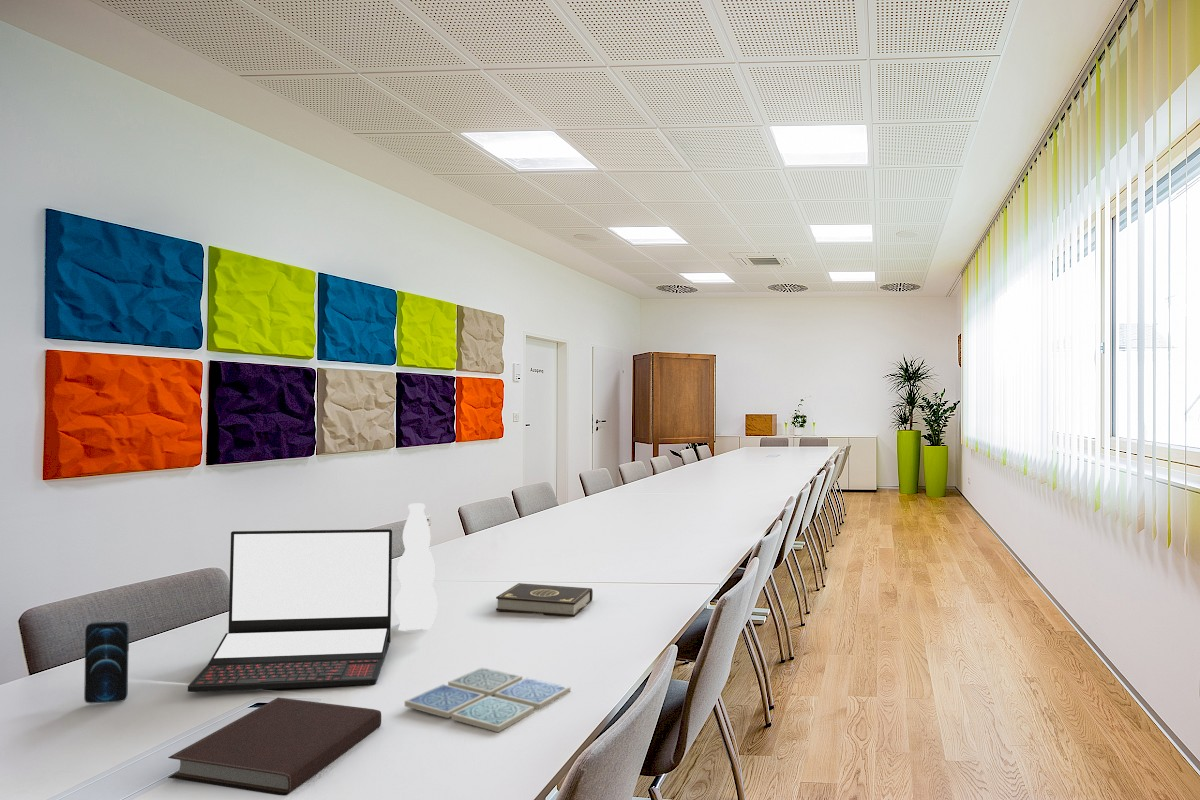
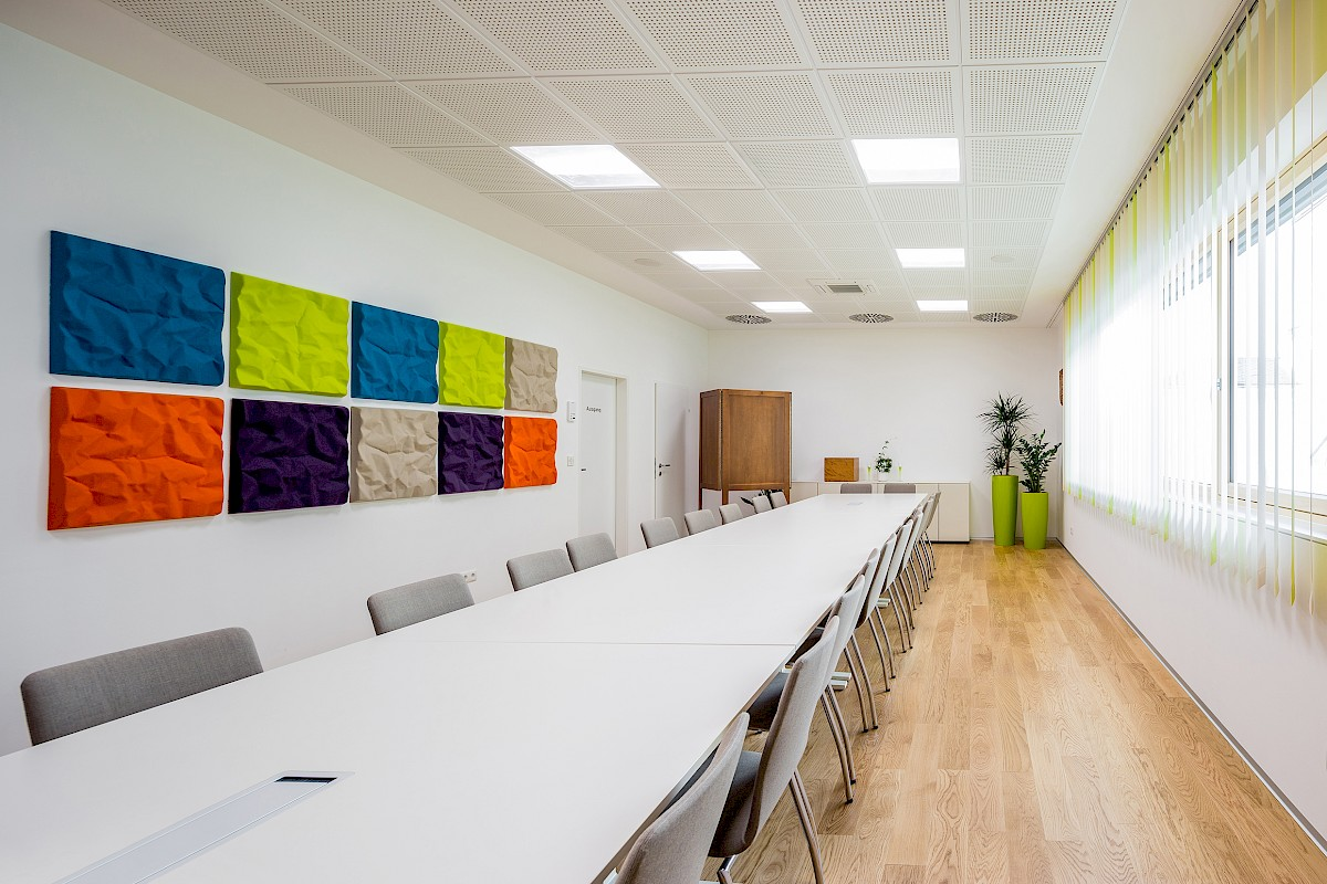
- smartphone (106, 662)
- bottle (416, 564)
- drink coaster (489, 696)
- laptop (299, 604)
- book (545, 598)
- notebook (282, 741)
